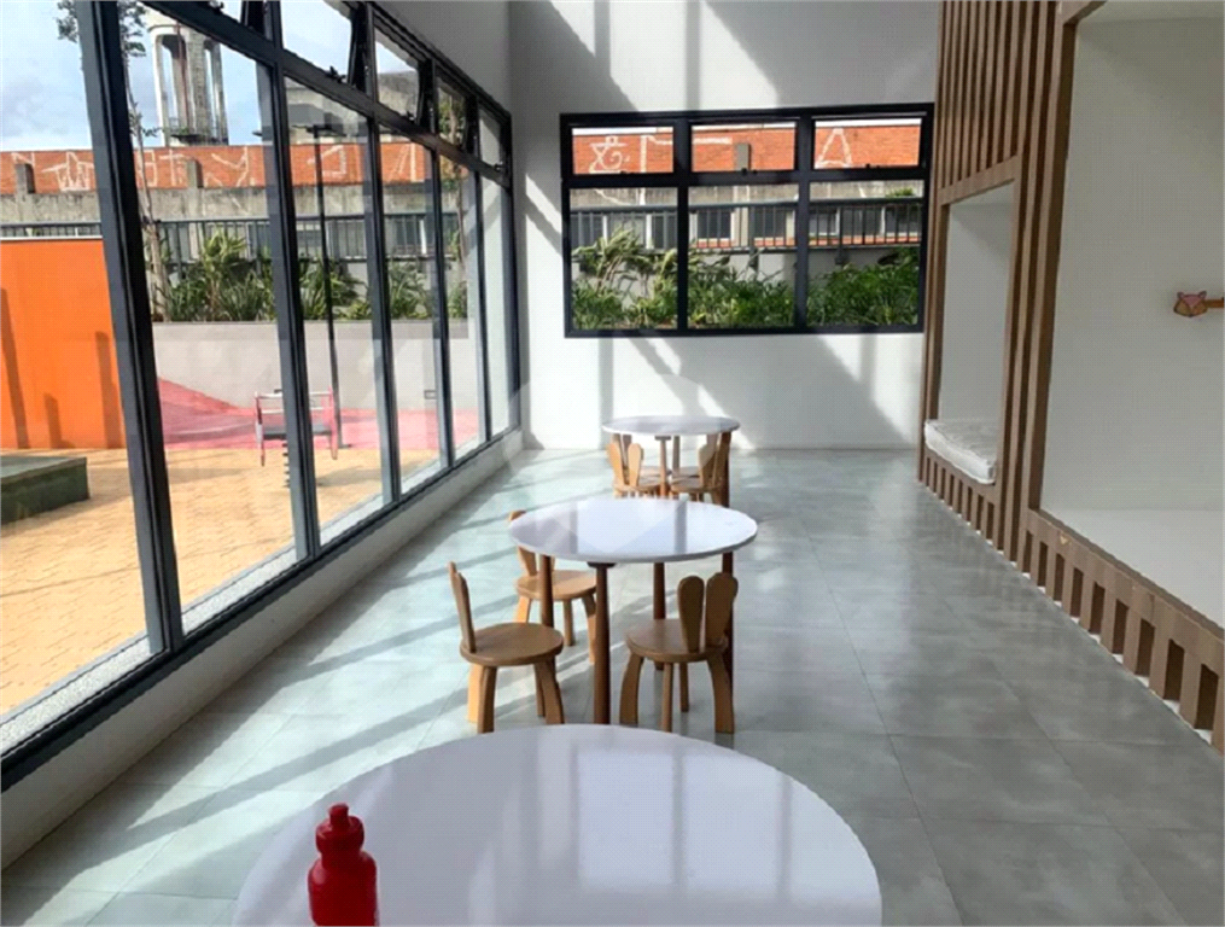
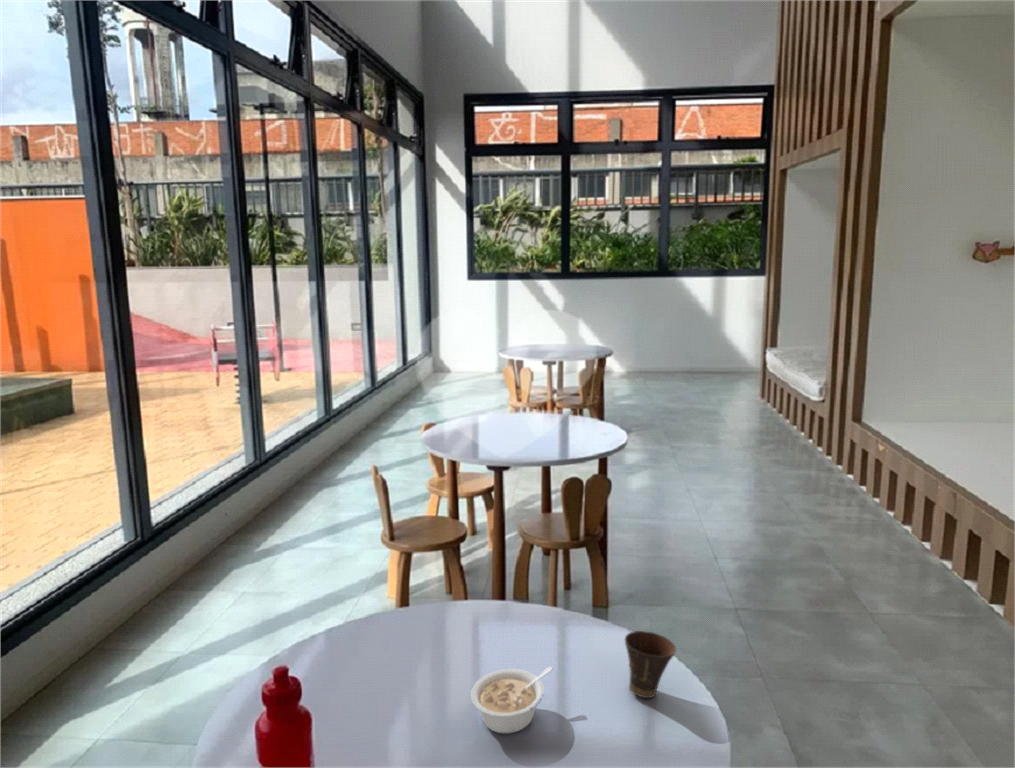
+ cup (649, 666)
+ legume (509, 699)
